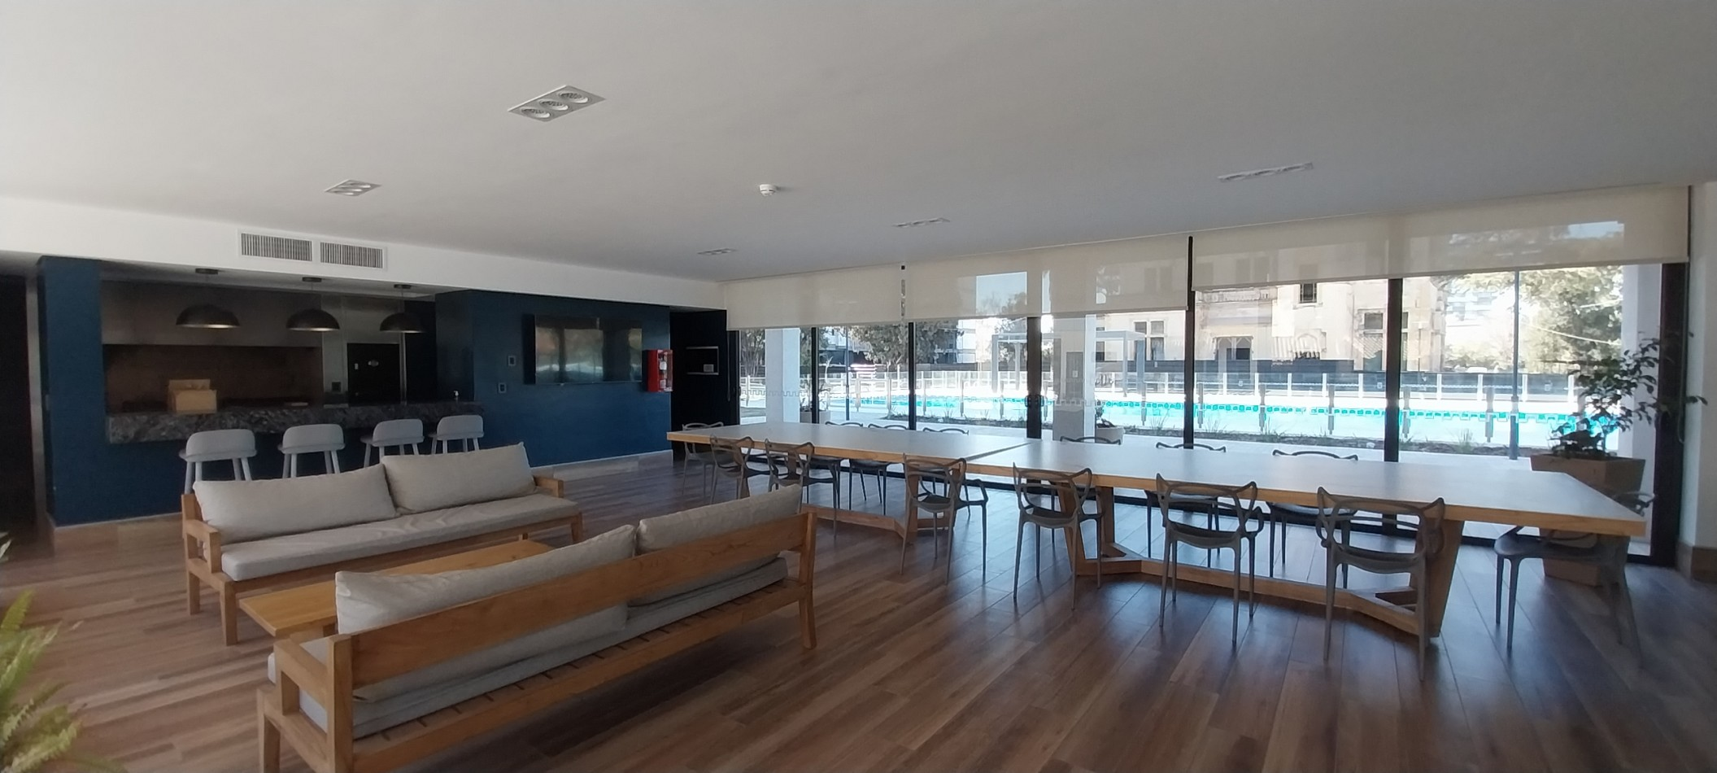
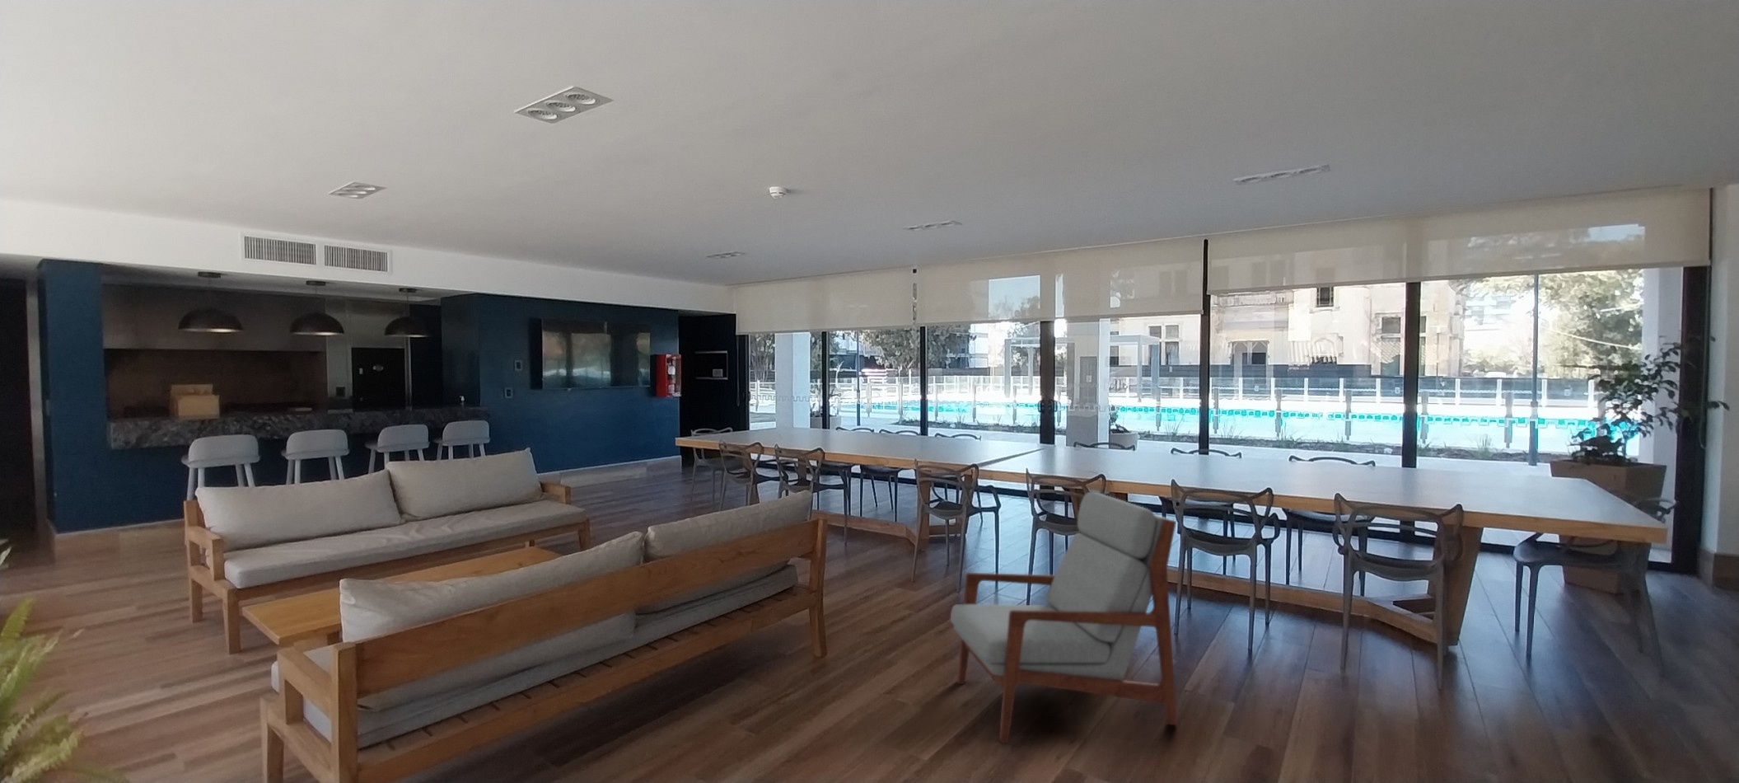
+ armchair (1055, 602)
